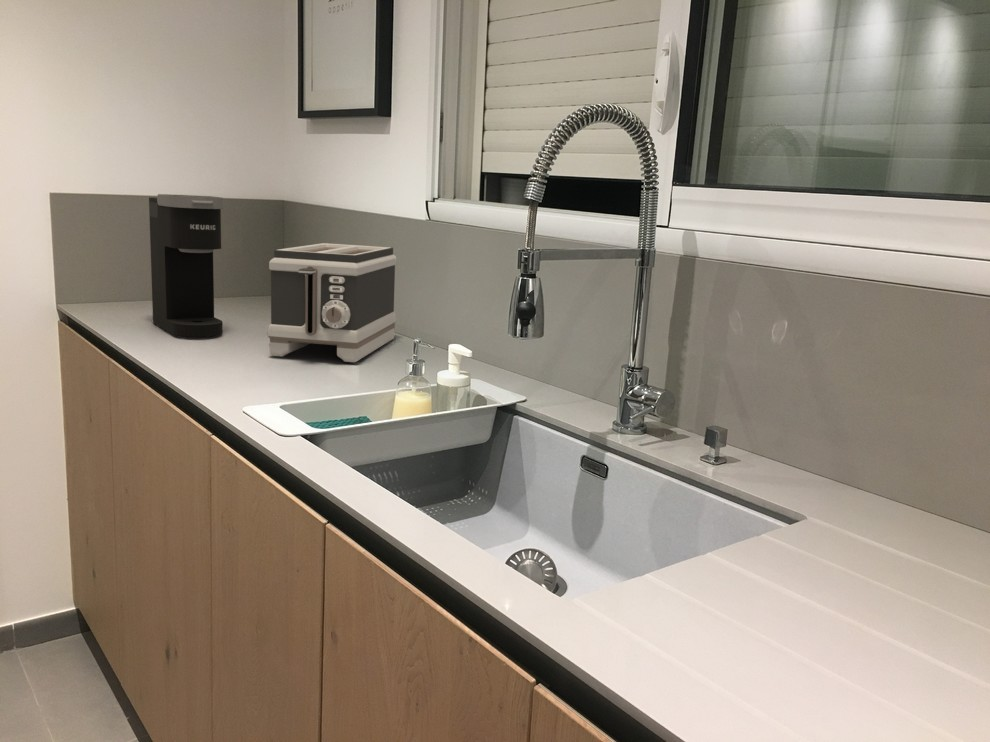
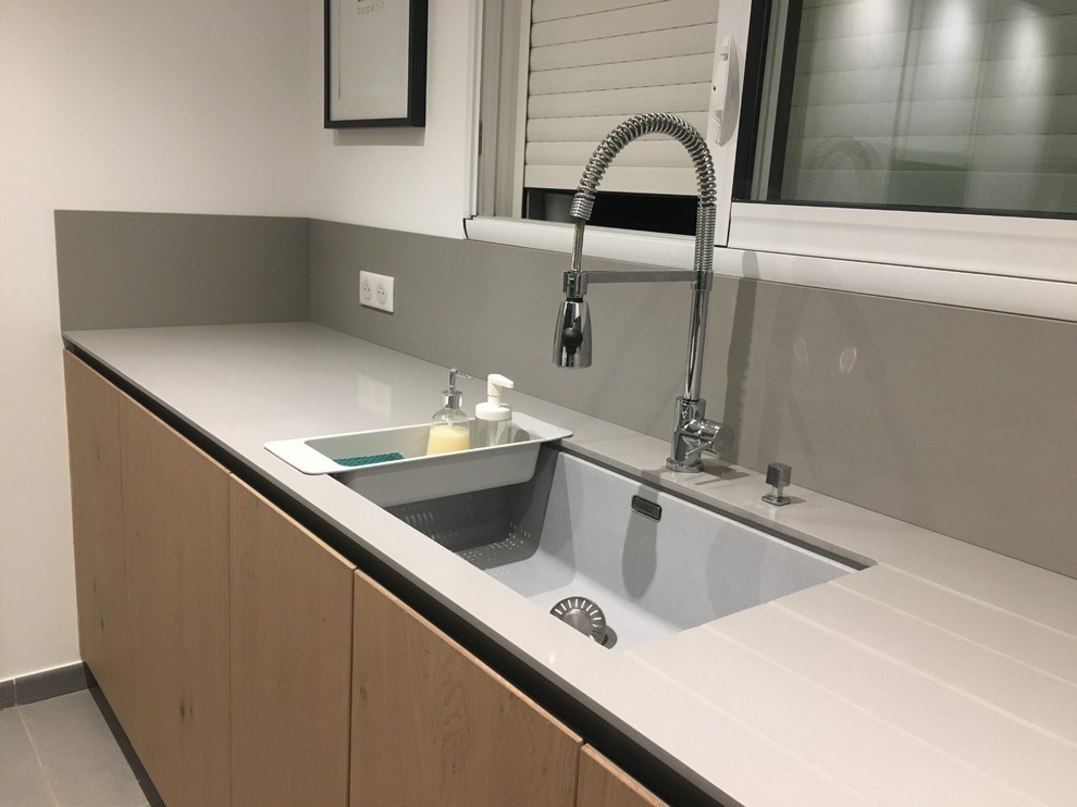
- coffee maker (185, 262)
- toaster (334, 299)
